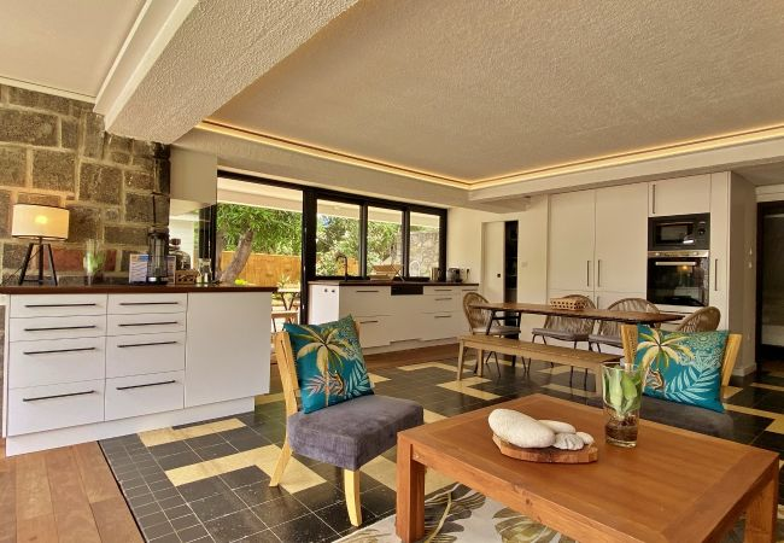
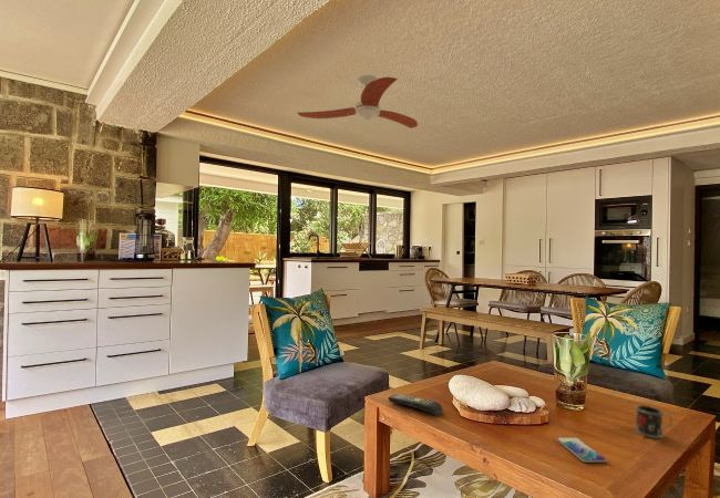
+ ceiling fan (361, 95)
+ mug (654, 421)
+ remote control (414, 403)
+ smartphone (579, 448)
